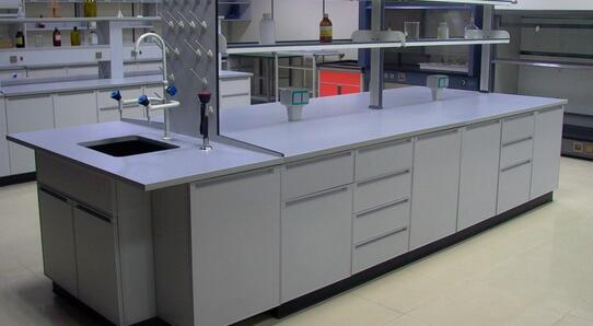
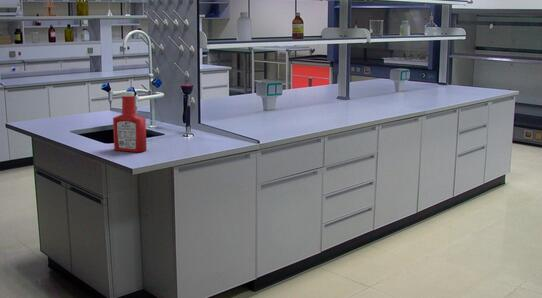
+ soap bottle (129, 121)
